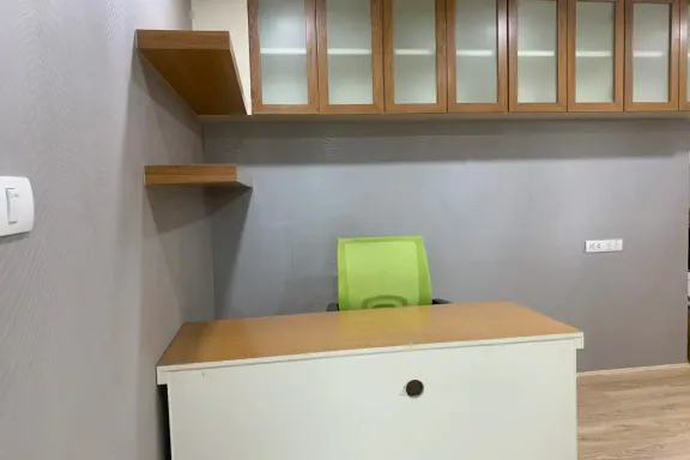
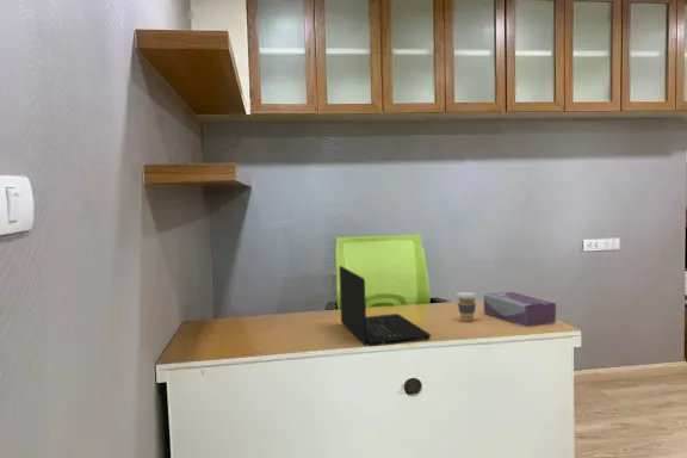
+ coffee cup (466, 307)
+ tissue box (518, 307)
+ laptop (382, 315)
